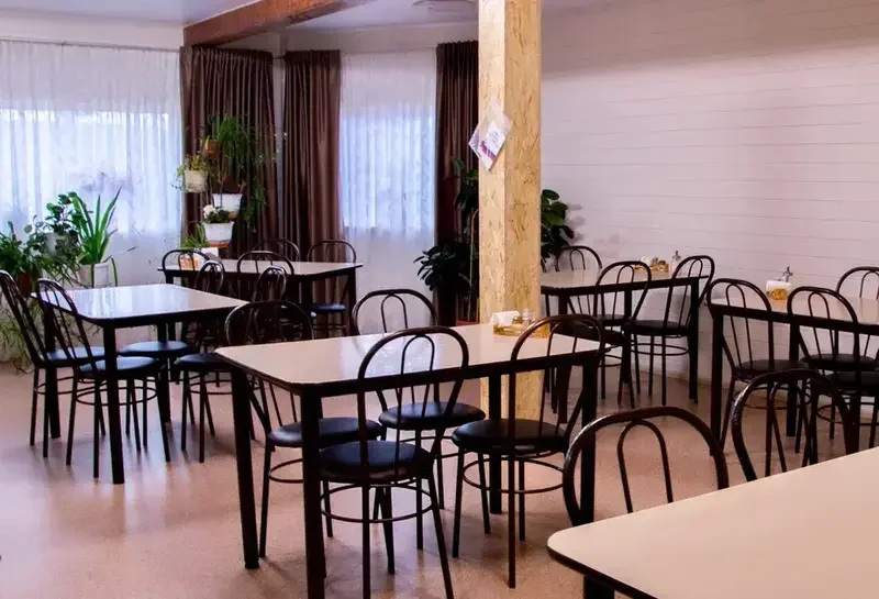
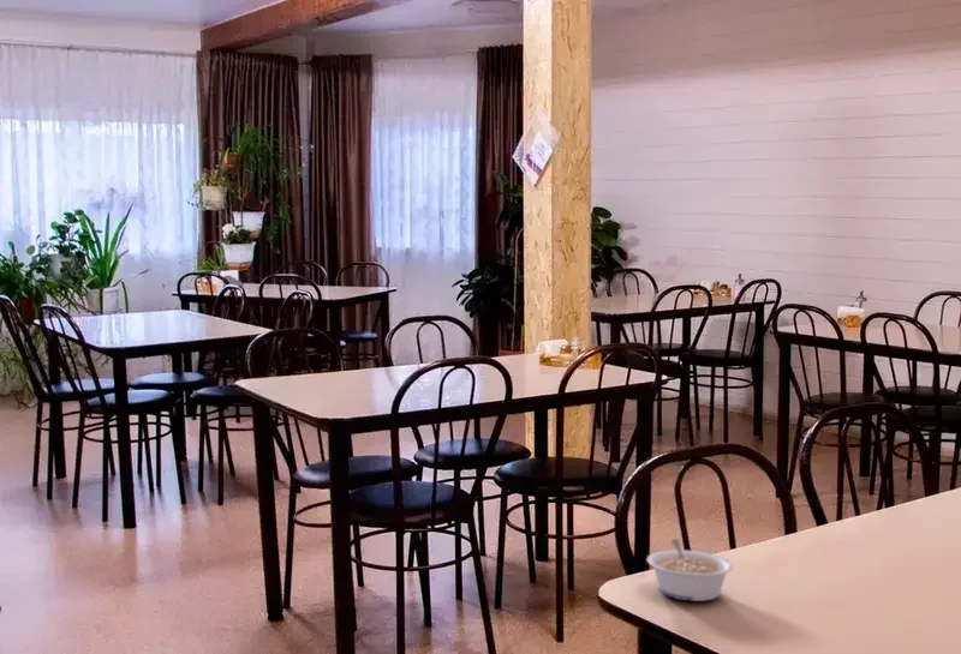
+ legume (686, 572)
